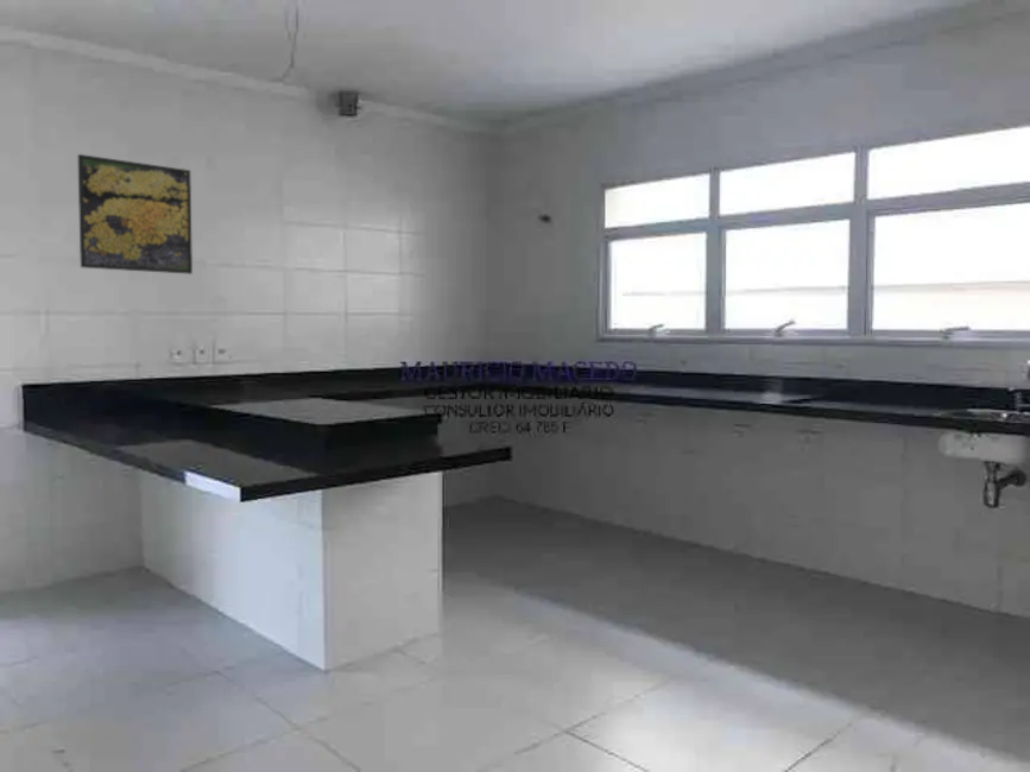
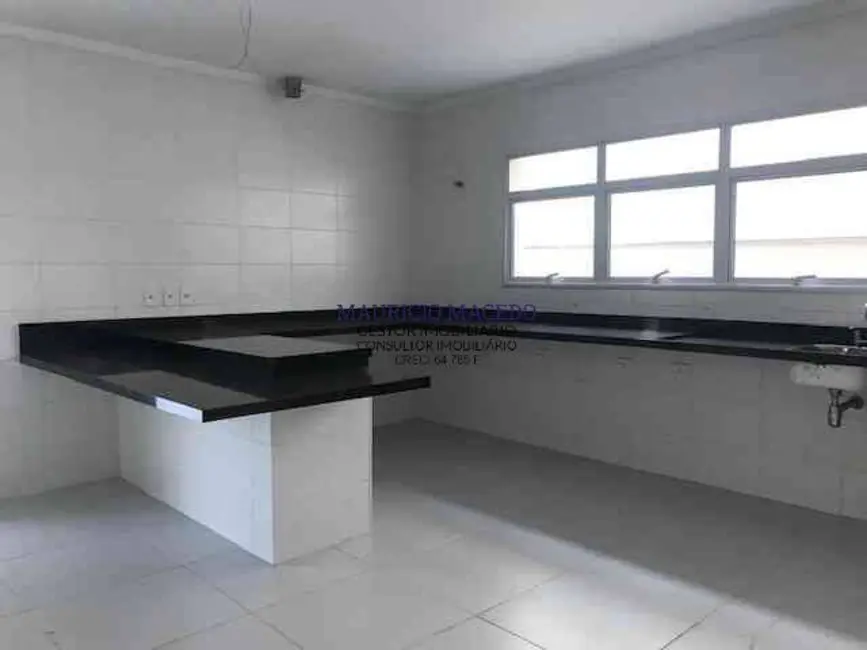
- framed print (137, 216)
